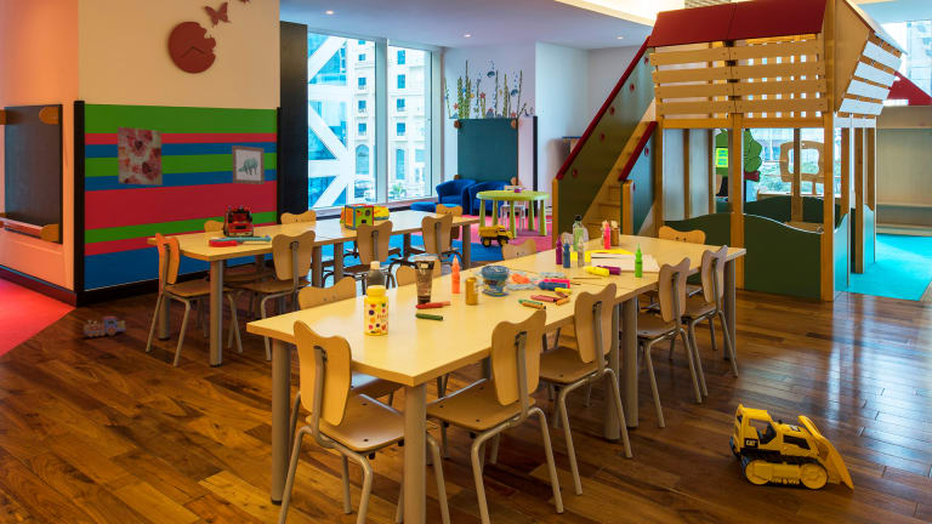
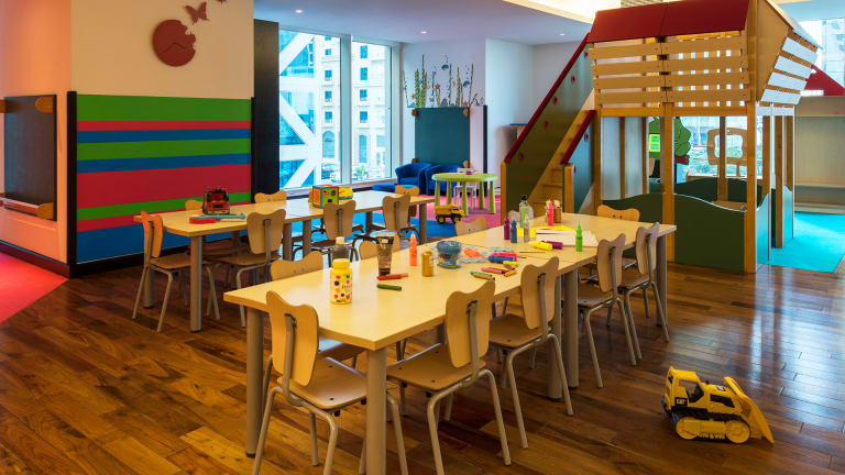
- wall art (140, 156)
- wall art (248, 165)
- toy train (104, 325)
